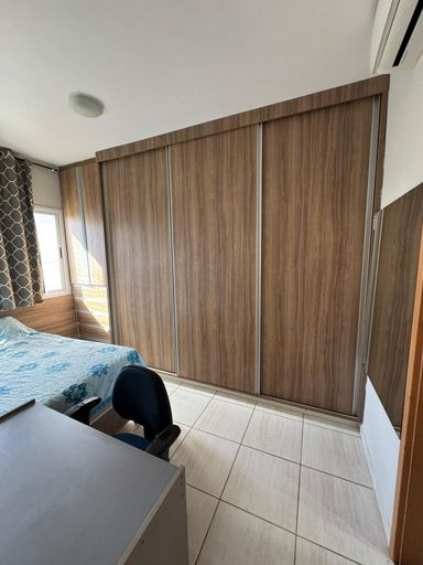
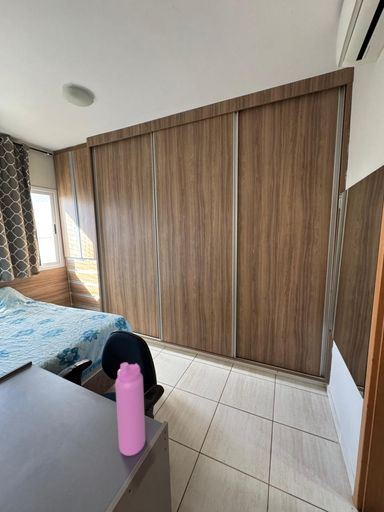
+ water bottle (130, 404)
